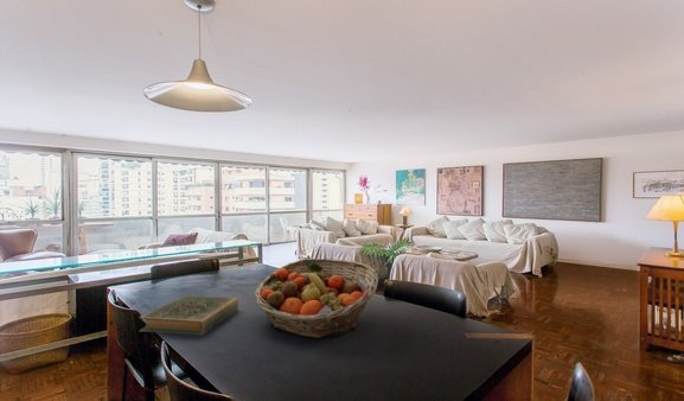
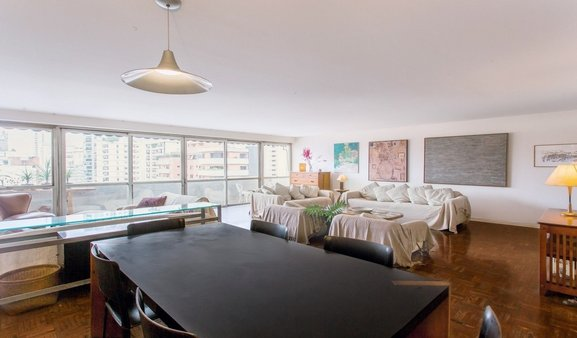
- hardback book (192, 313)
- fruit basket (315, 293)
